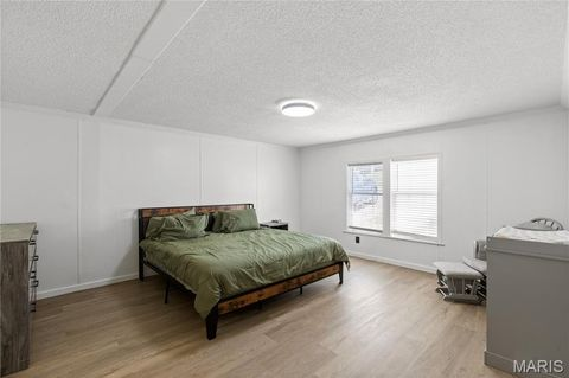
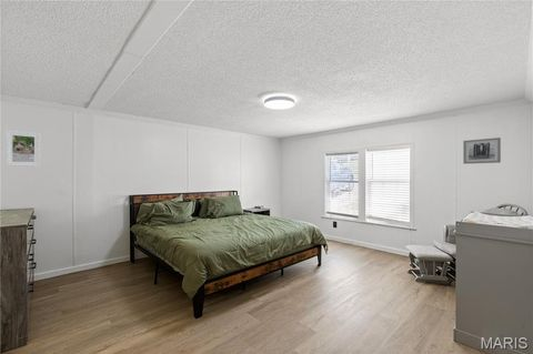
+ wall art (481, 151)
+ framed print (23, 149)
